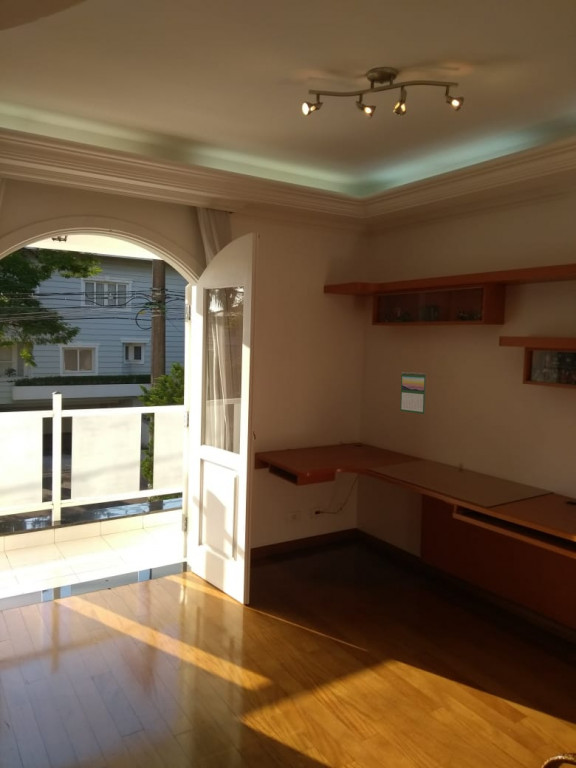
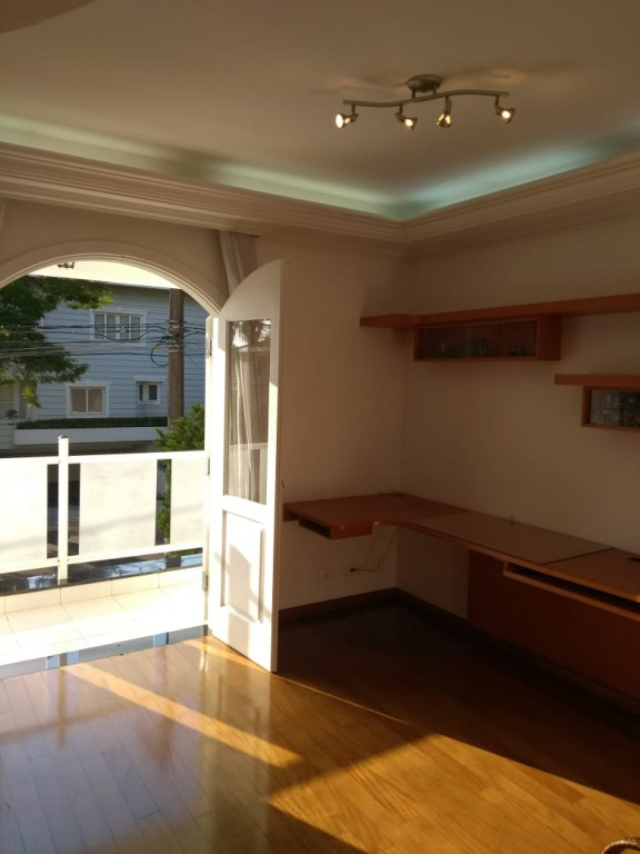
- calendar (412, 392)
